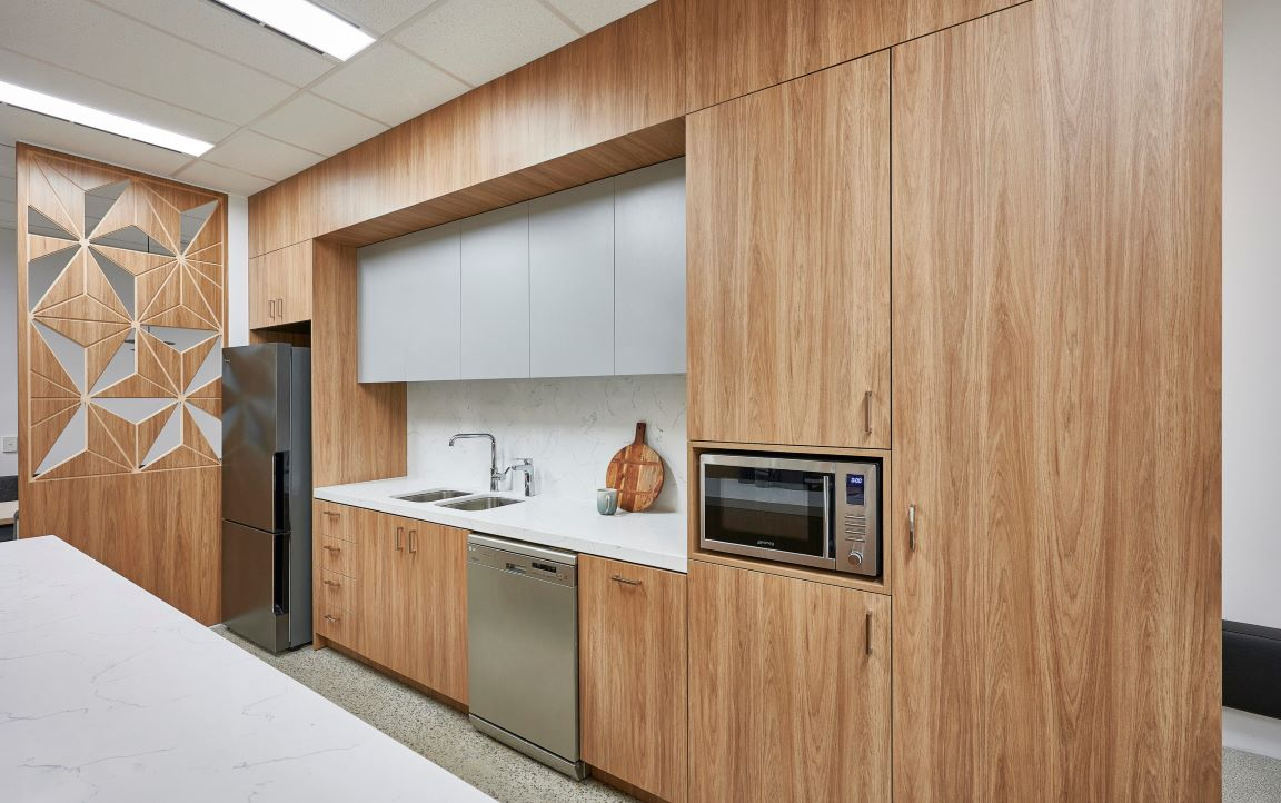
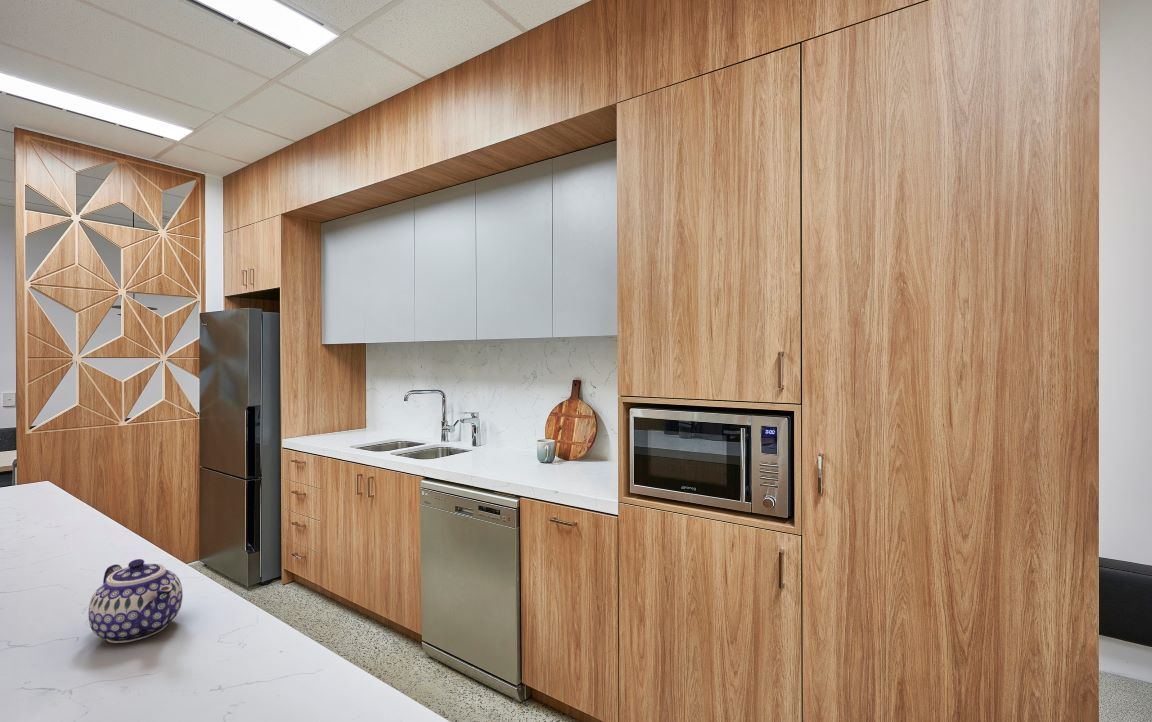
+ teapot (137, 594)
